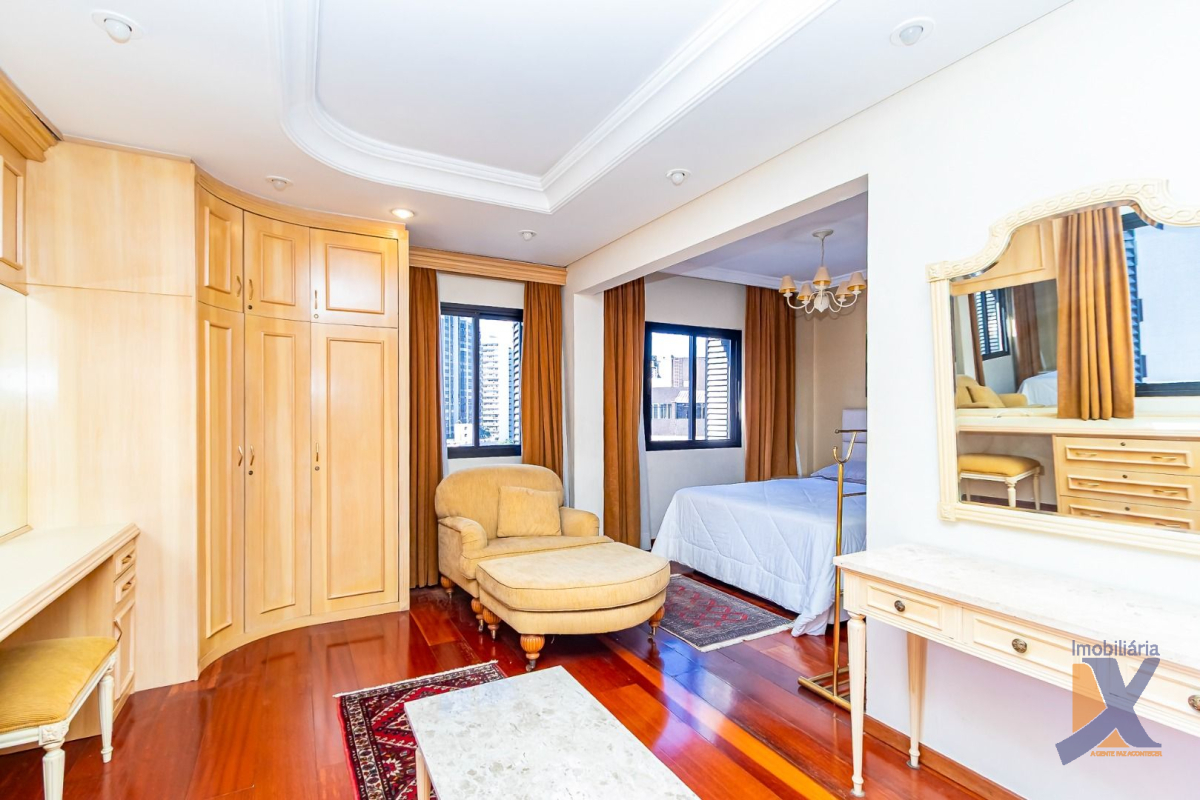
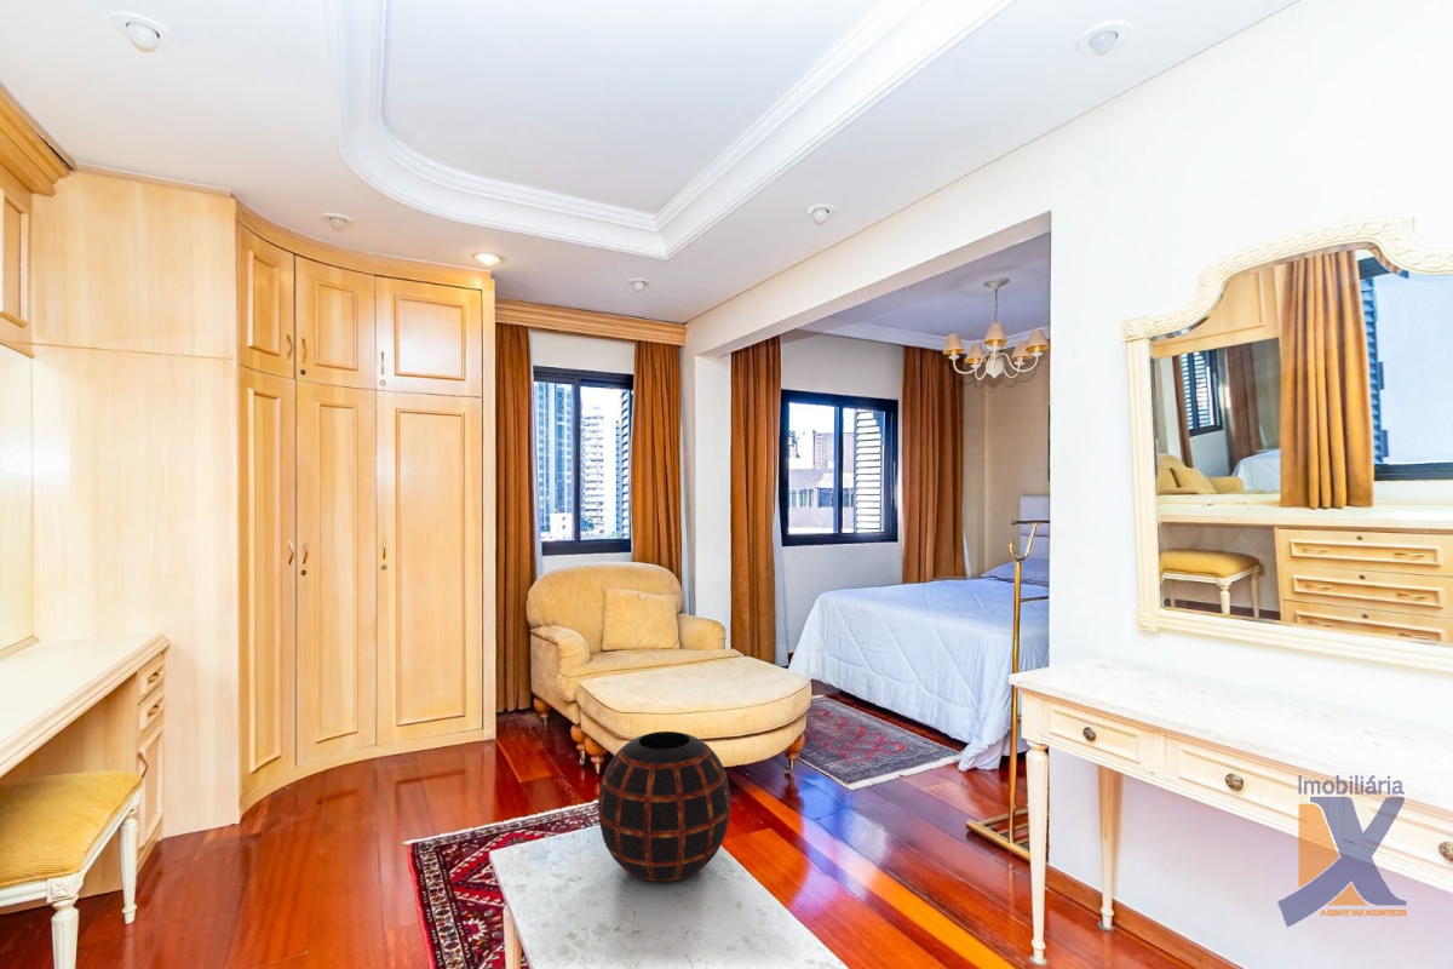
+ decorative vase (665, 802)
